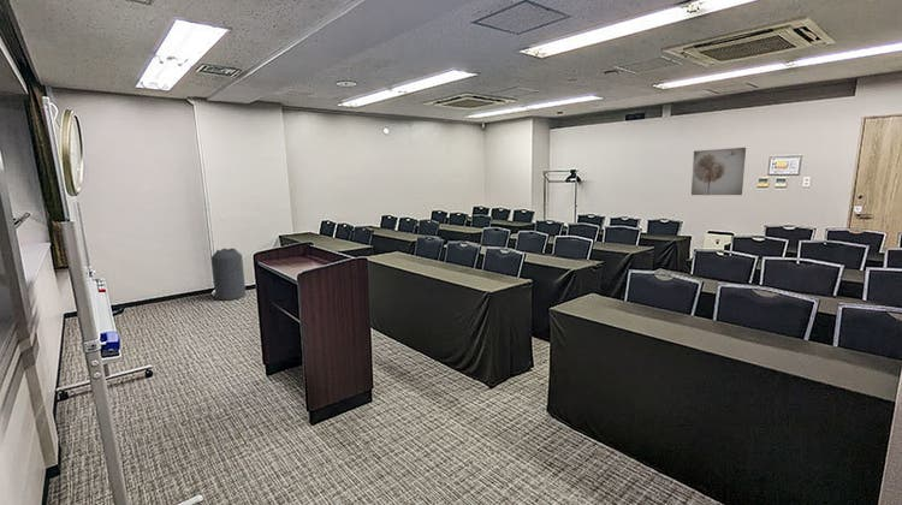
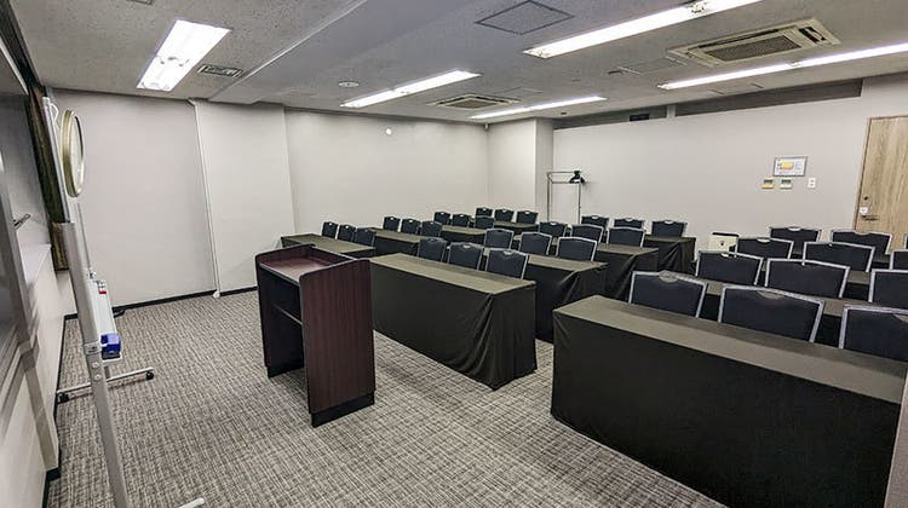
- wall art (717, 172)
- trash can (229, 273)
